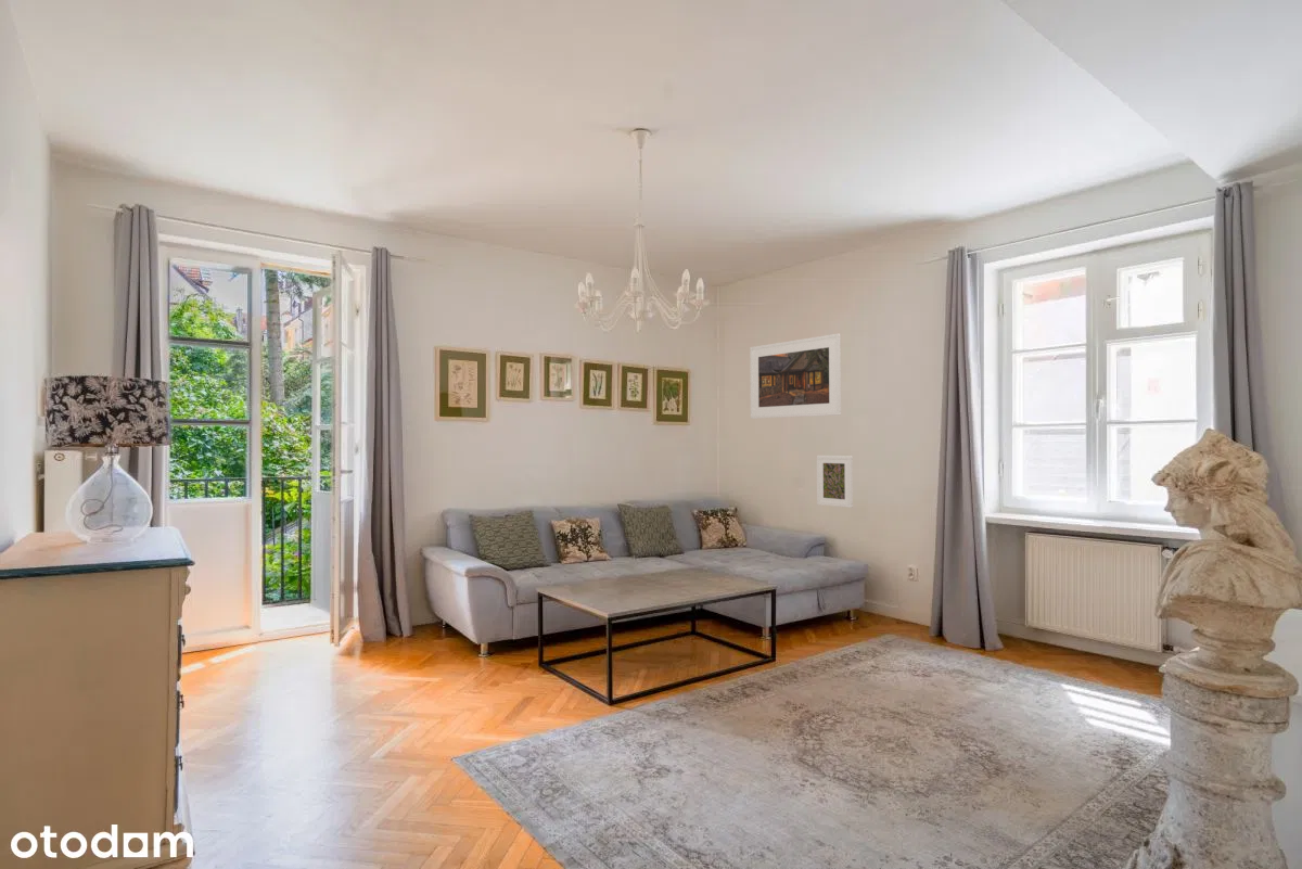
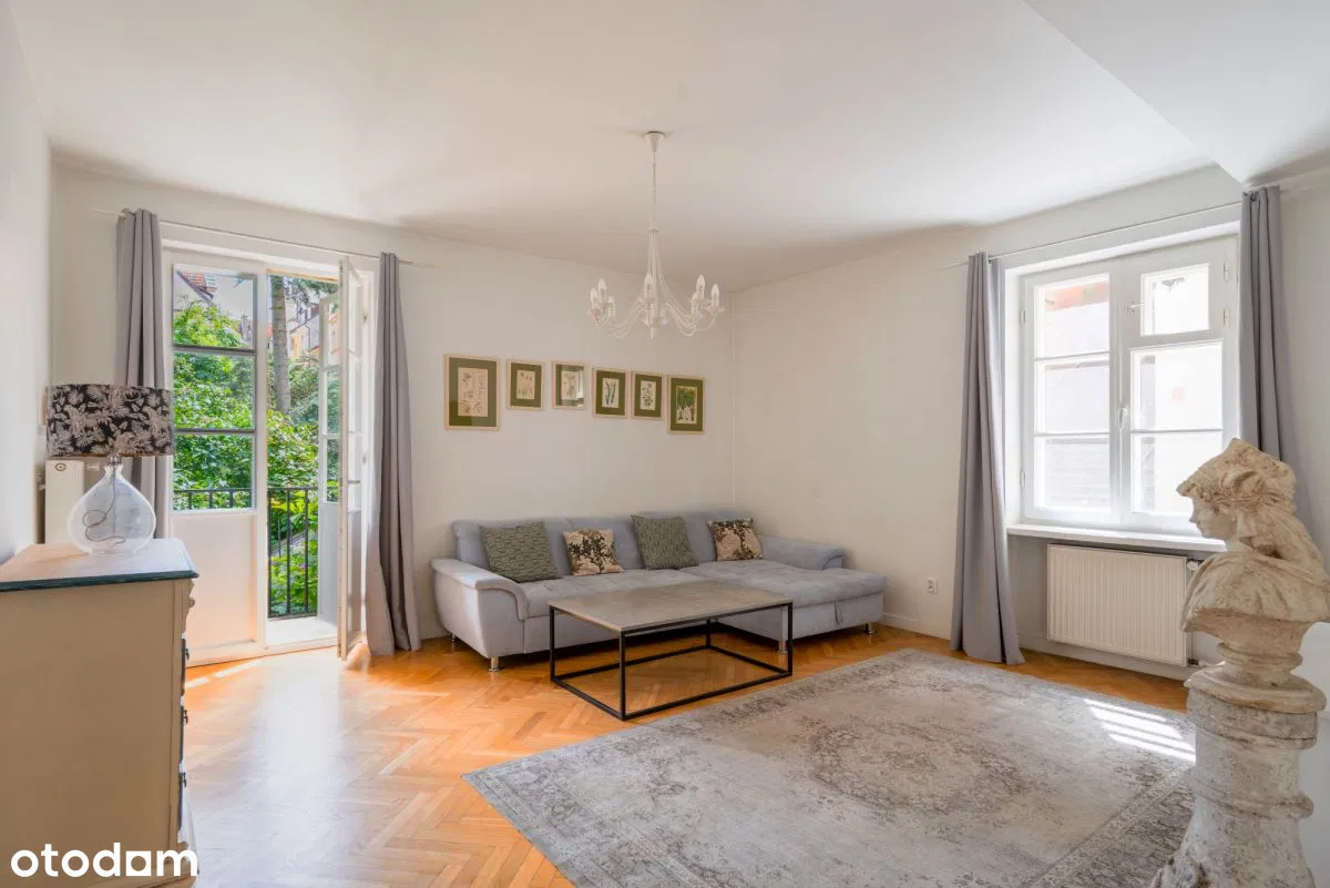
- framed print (833, 481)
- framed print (792, 379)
